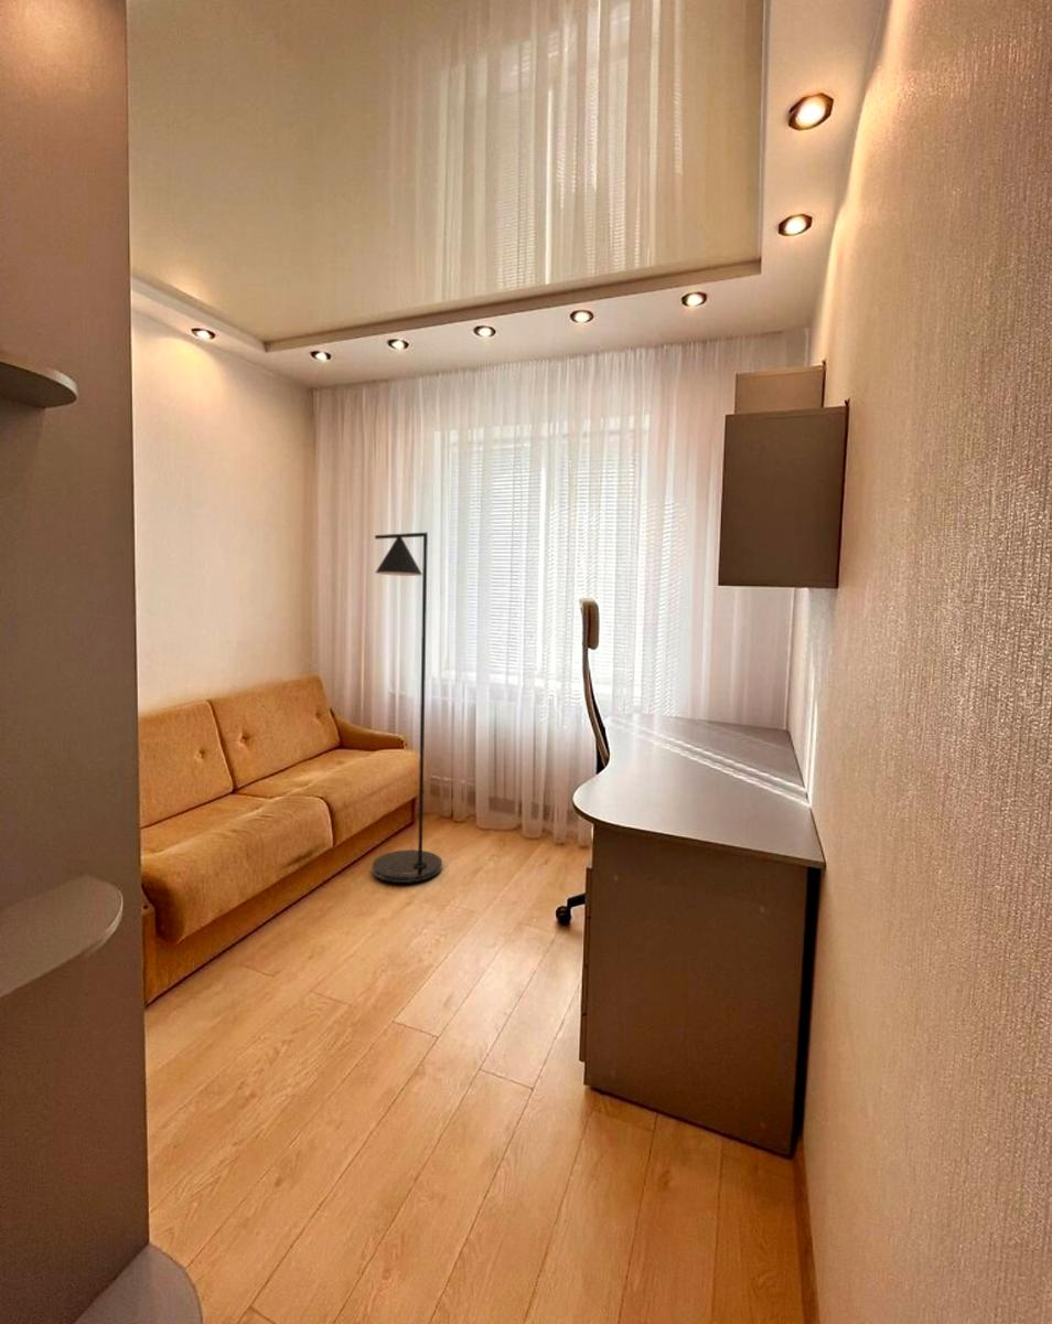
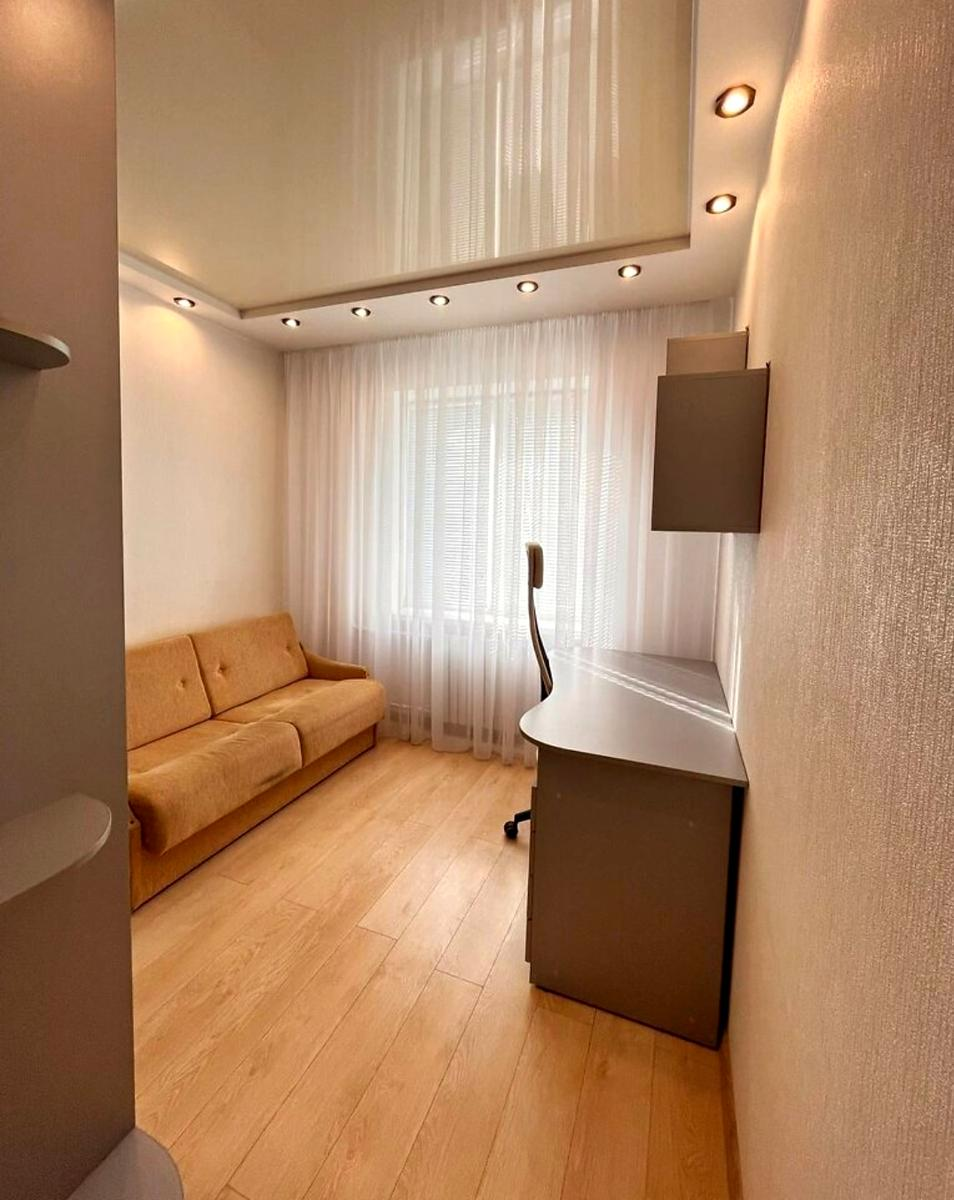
- floor lamp (420, 705)
